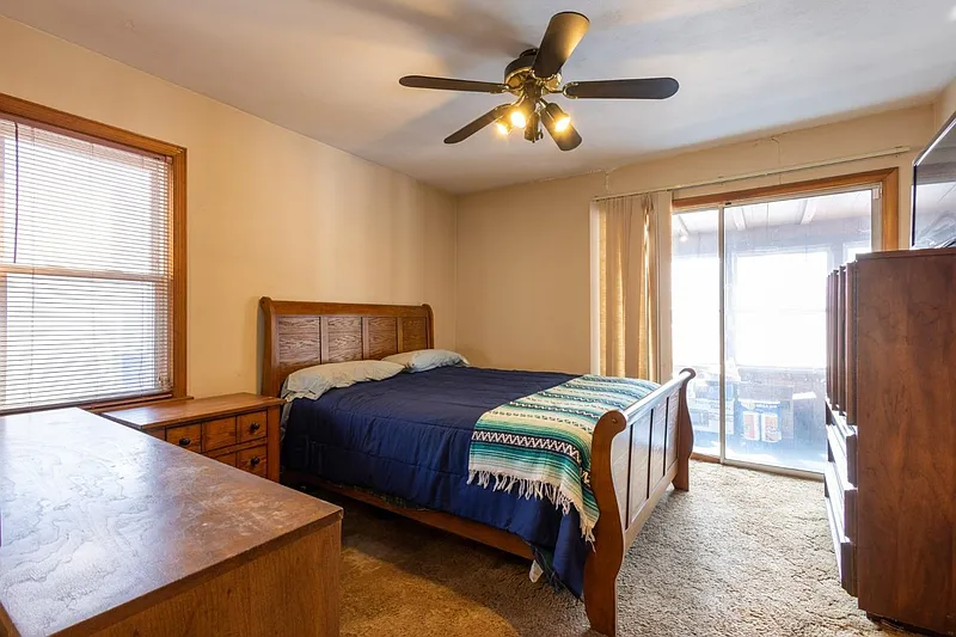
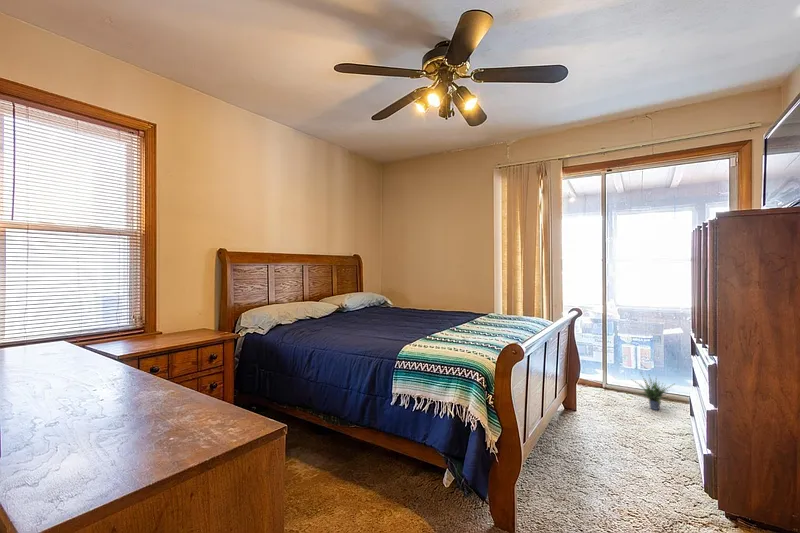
+ potted plant (654, 389)
